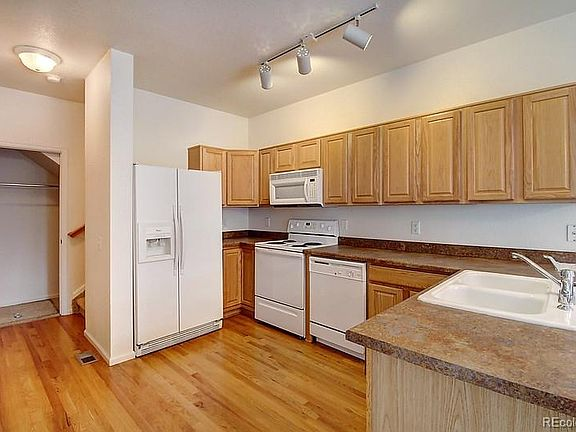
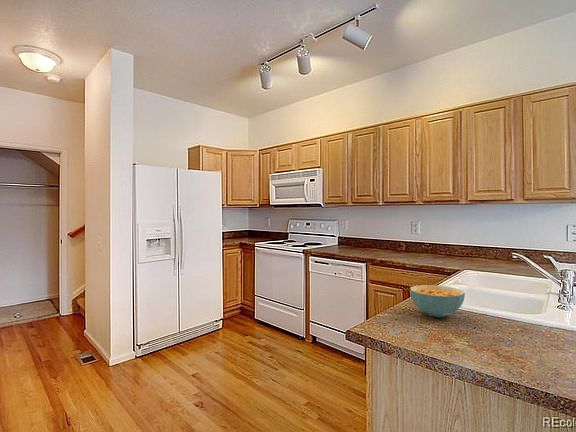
+ cereal bowl (436, 302)
